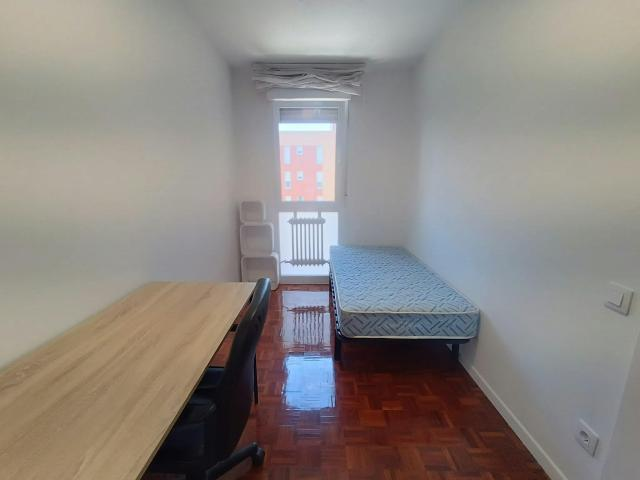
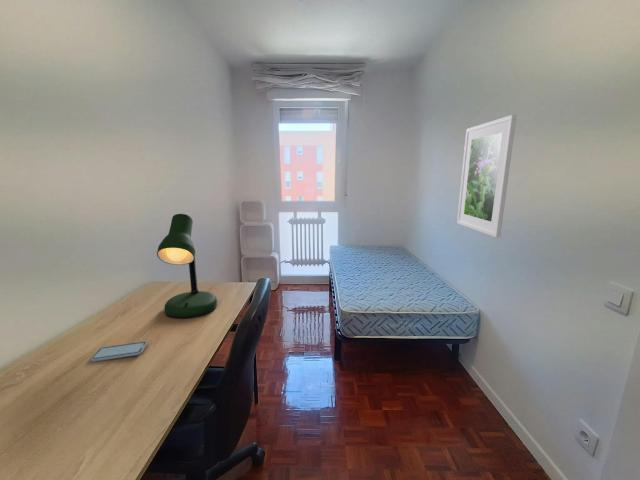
+ smartphone (120, 351)
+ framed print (481, 178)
+ desk lamp (184, 263)
